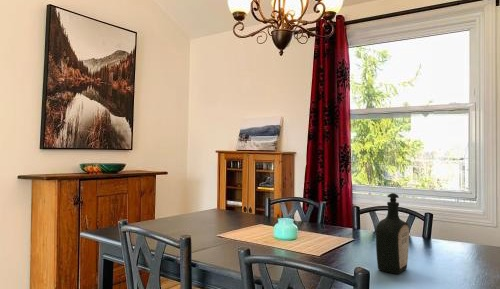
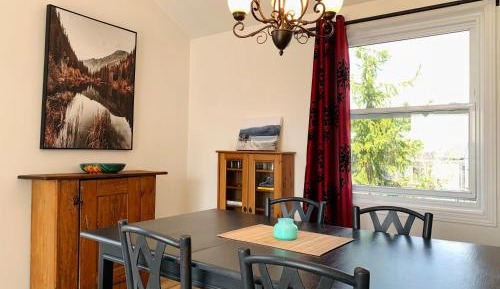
- bottle (392, 230)
